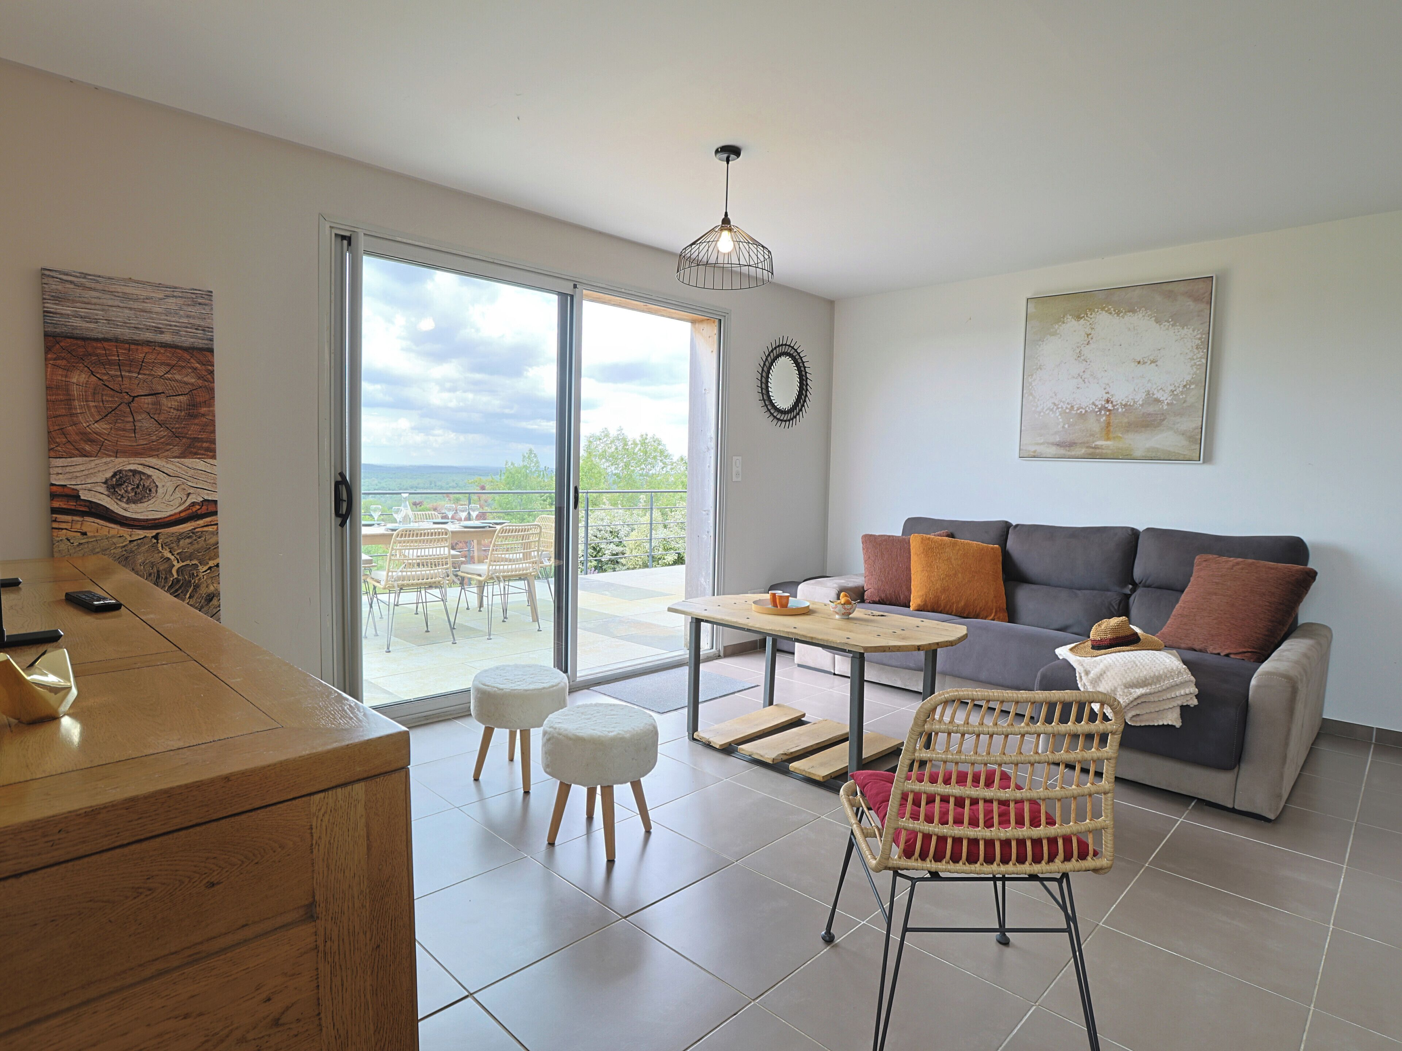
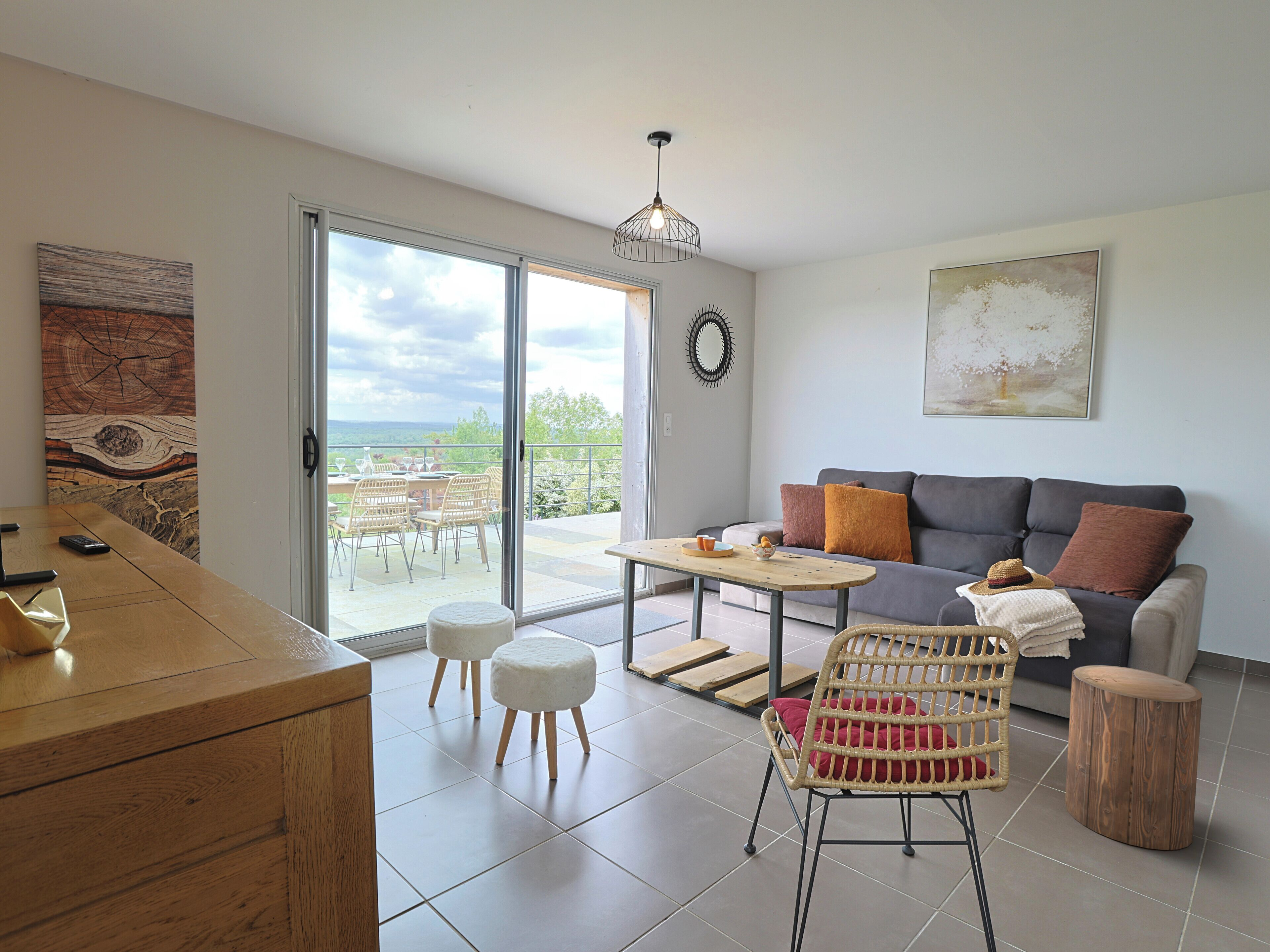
+ stool (1130, 751)
